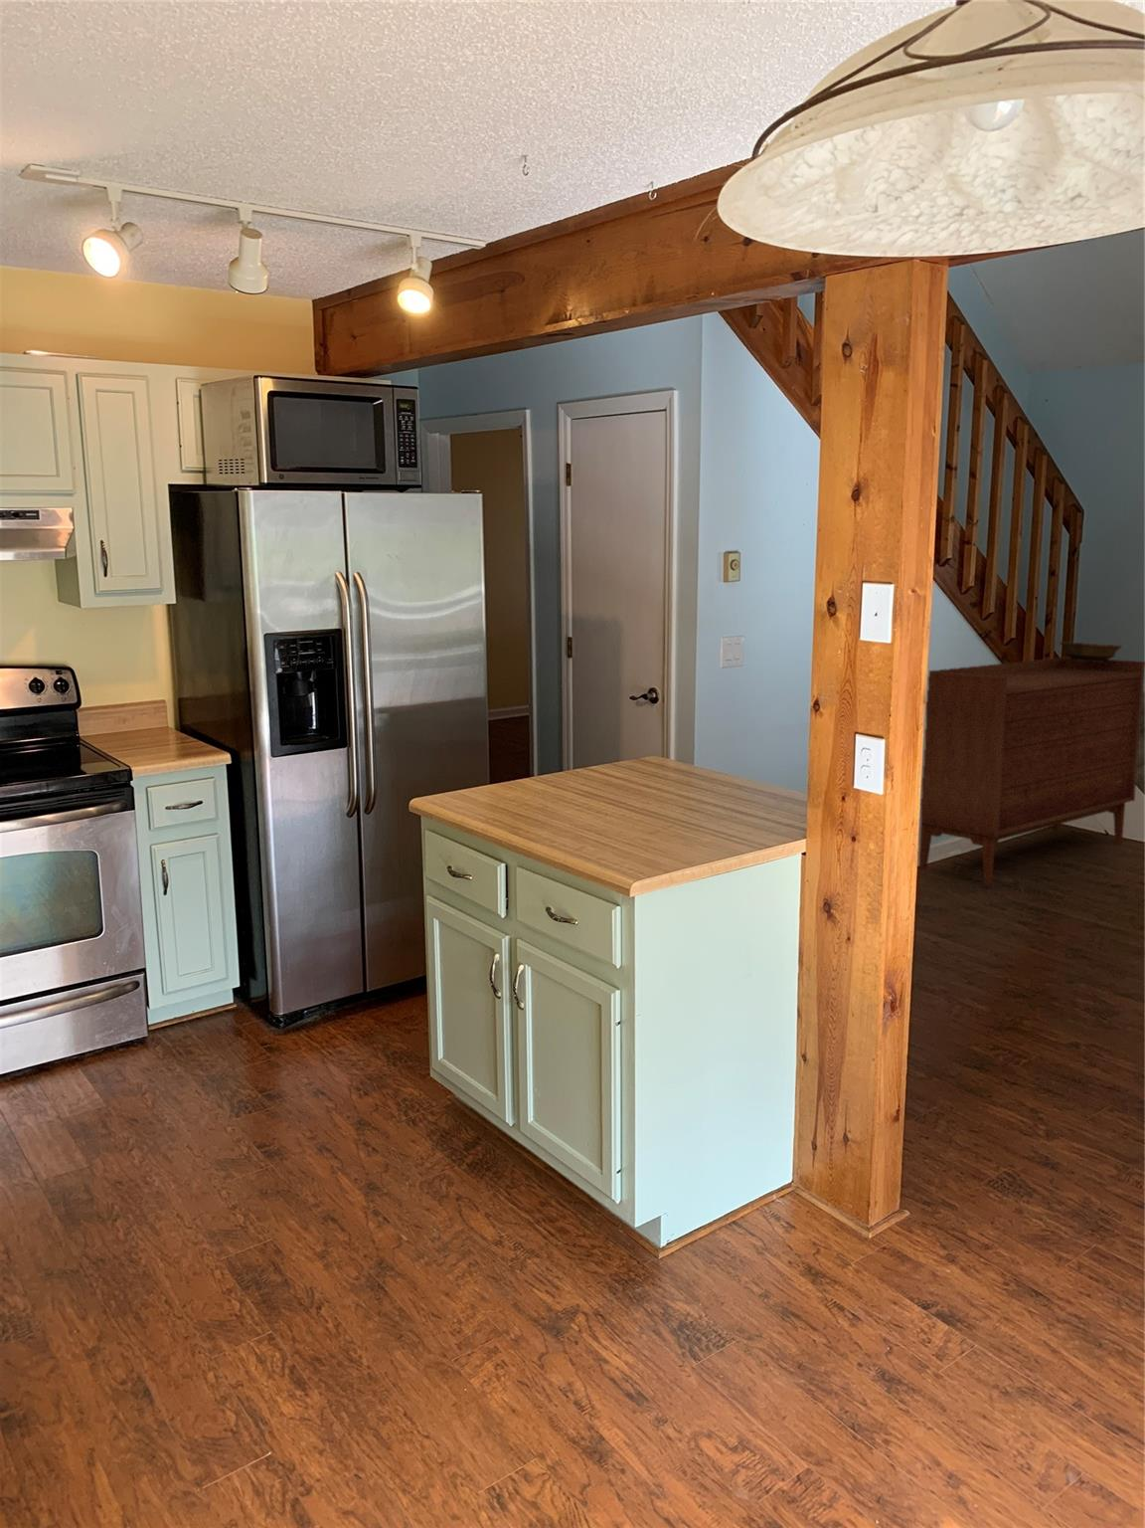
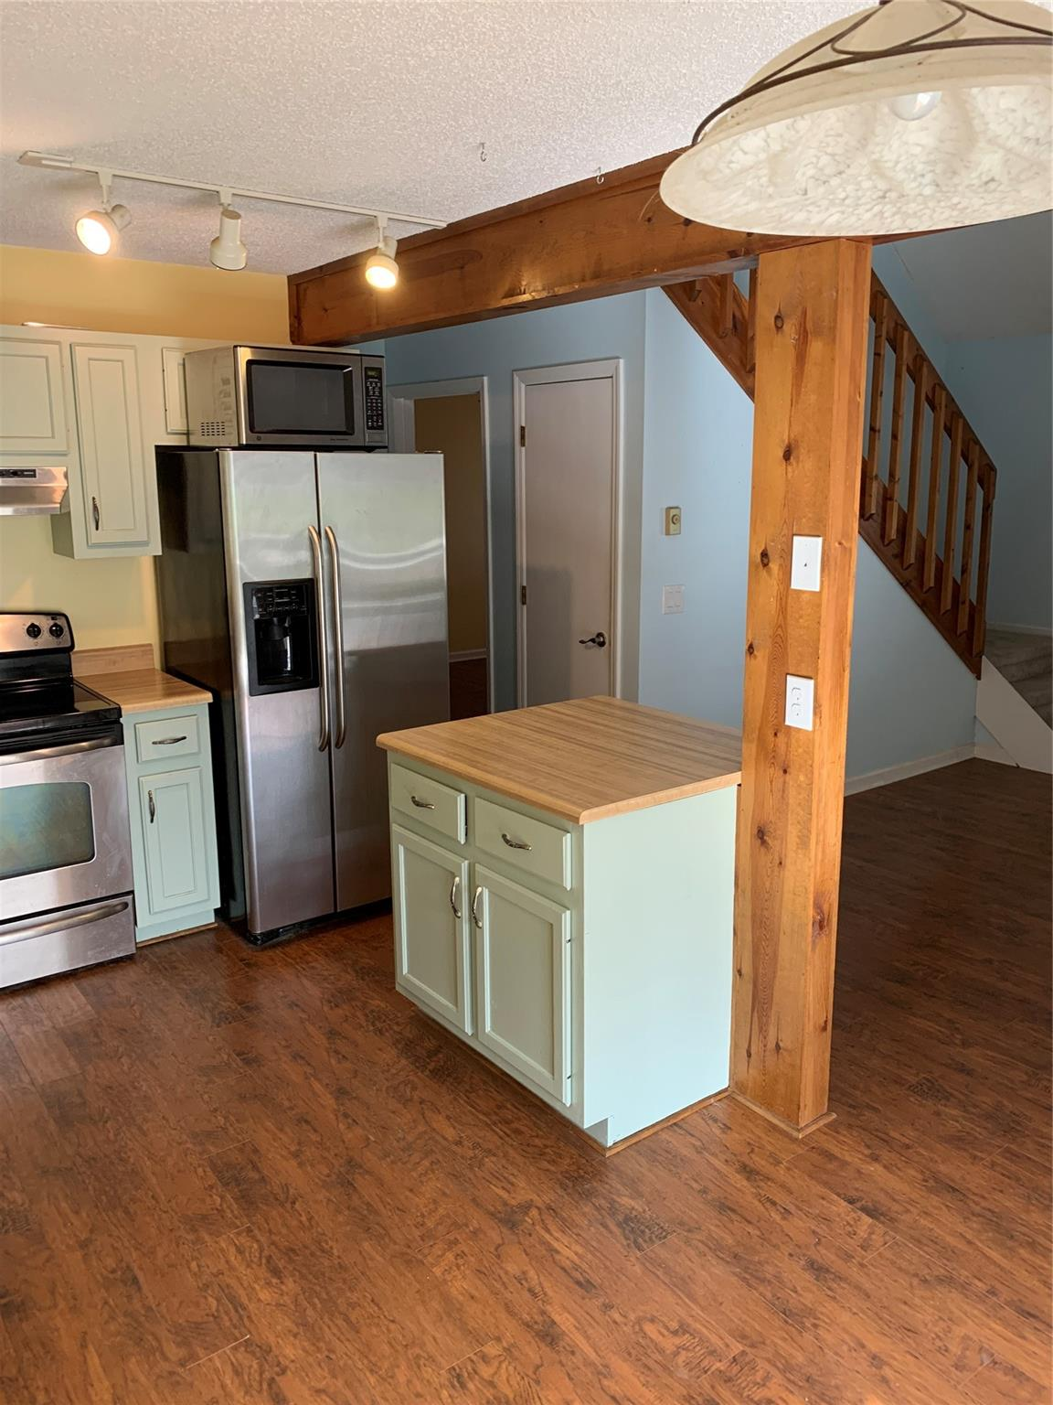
- decorative bowl (1090, 659)
- sideboard (1030, 762)
